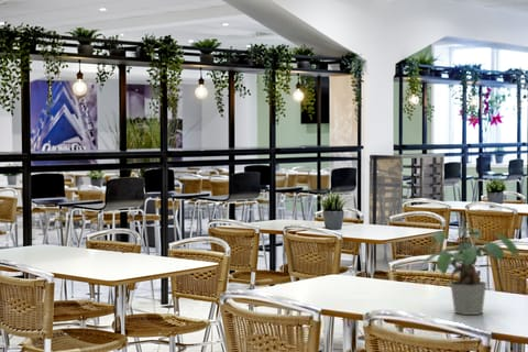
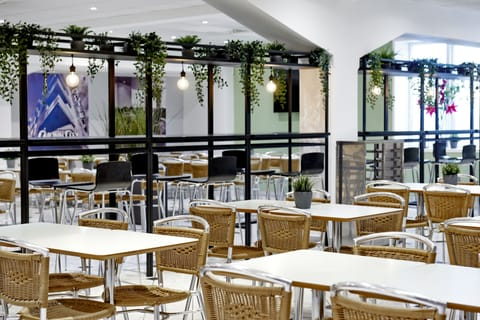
- potted plant (461, 271)
